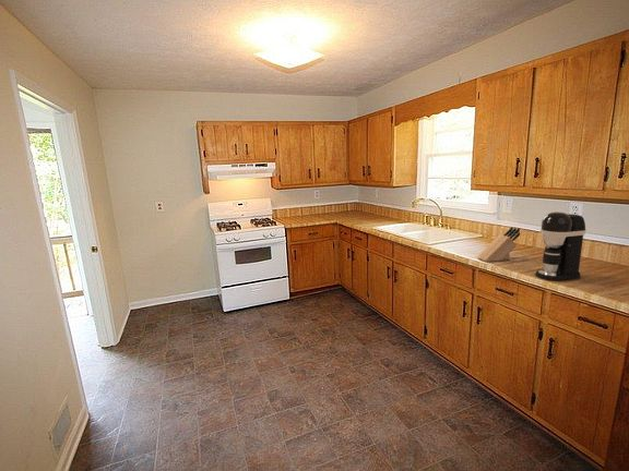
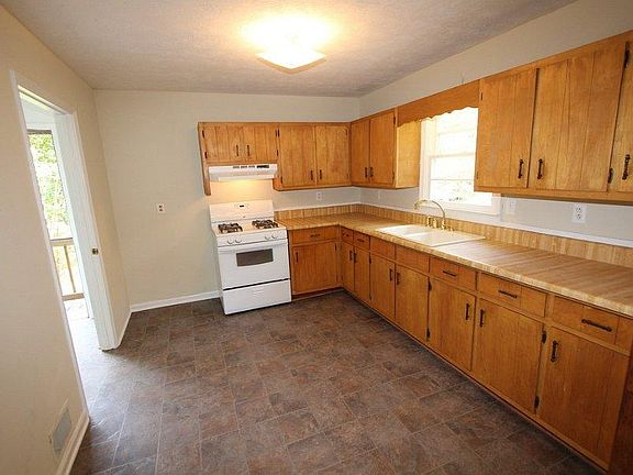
- coffee maker (560, 244)
- knife block (499, 243)
